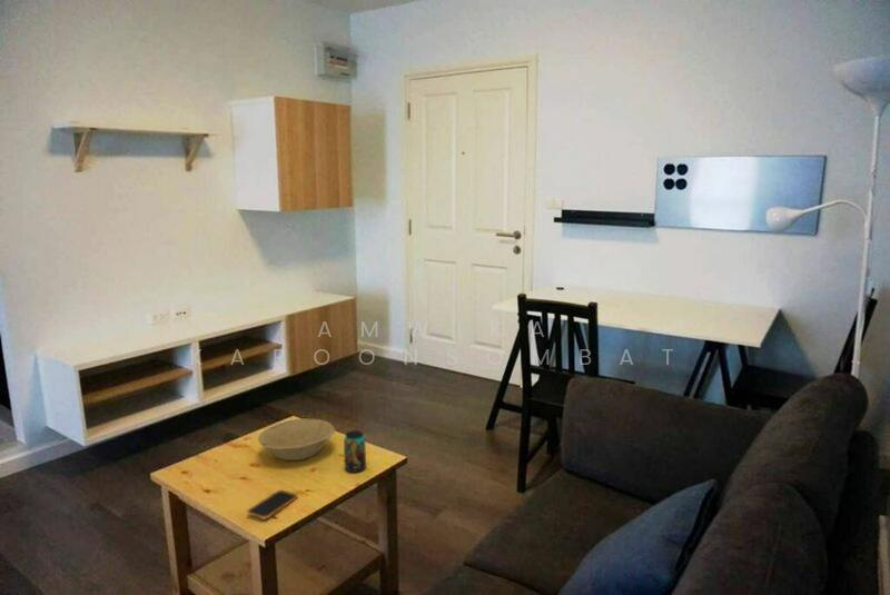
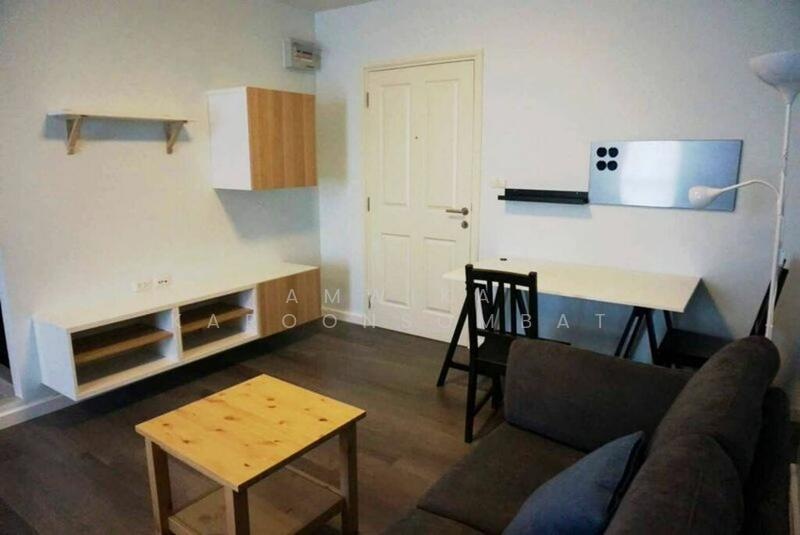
- beverage can (354, 450)
- bowl (296, 442)
- smartphone (273, 504)
